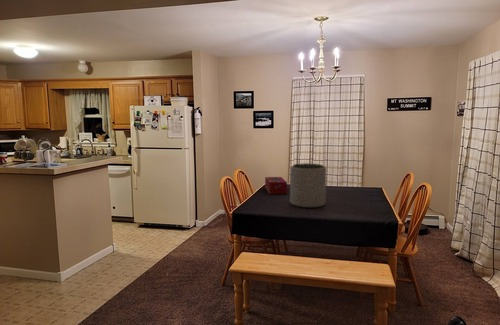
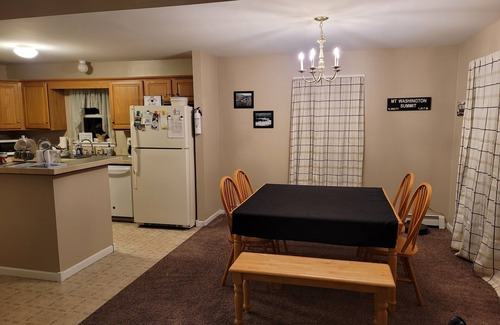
- plant pot (307, 184)
- tissue box (275, 184)
